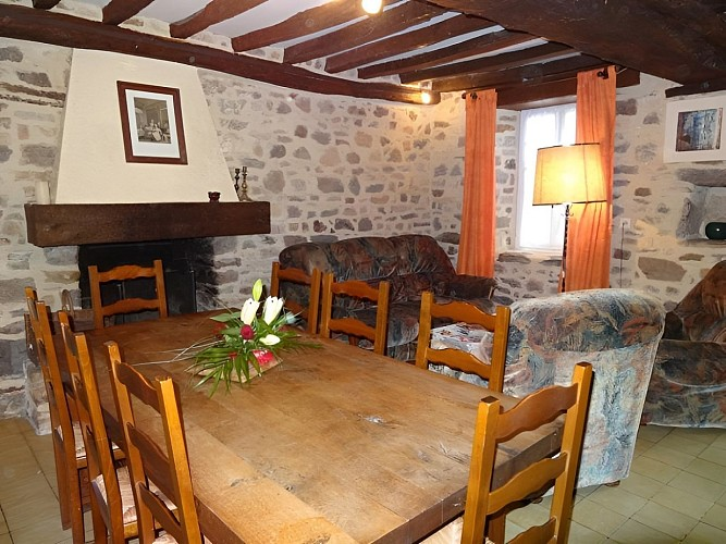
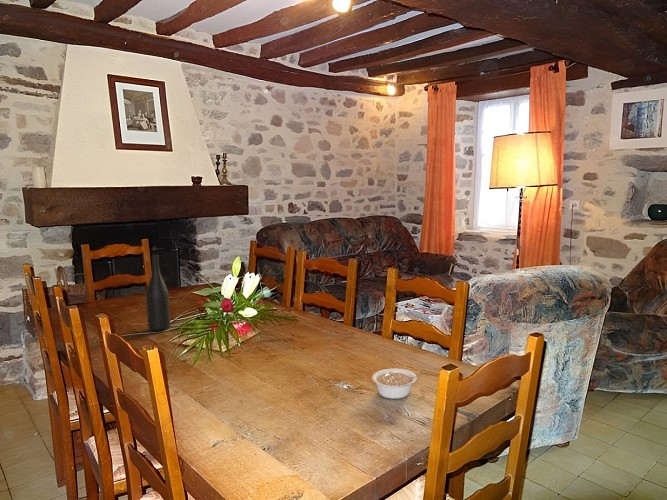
+ legume (395, 382)
+ wine bottle (157, 292)
